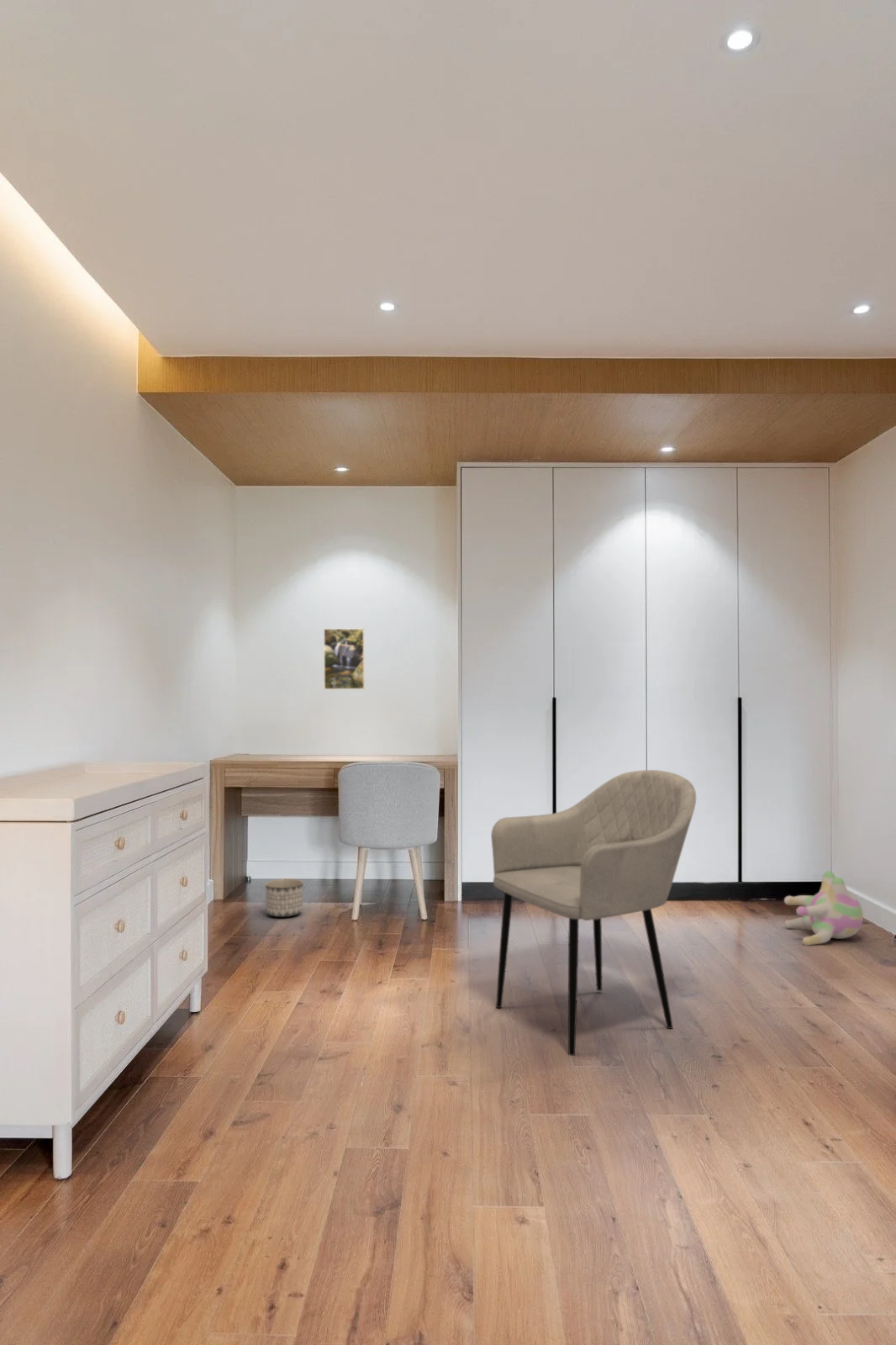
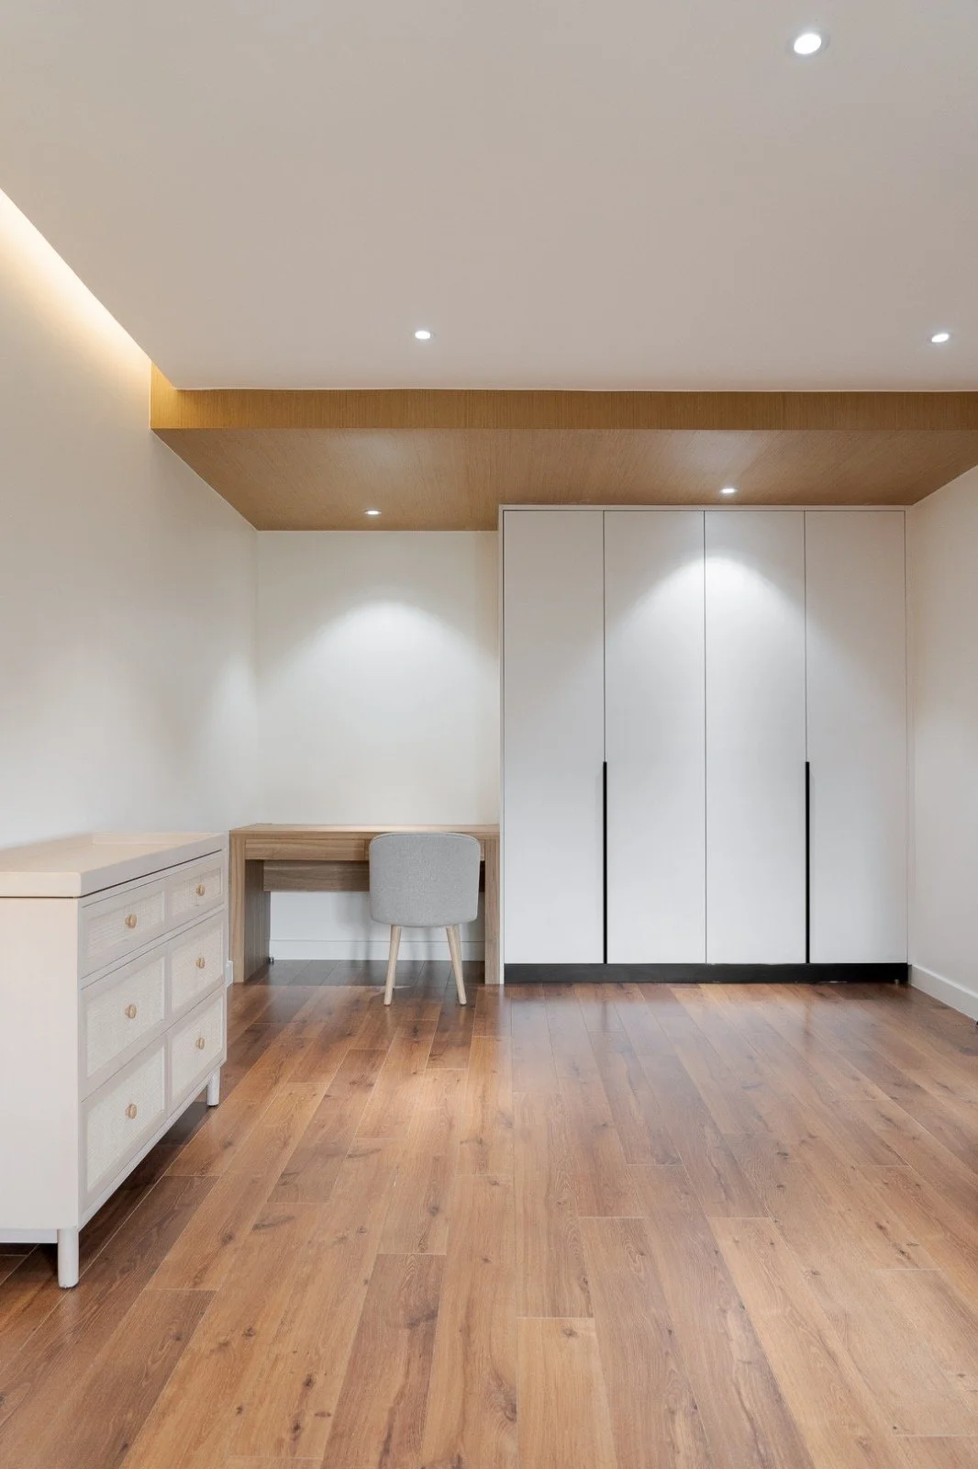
- plush toy (825, 905)
- armchair (598, 895)
- planter (284, 899)
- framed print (344, 658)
